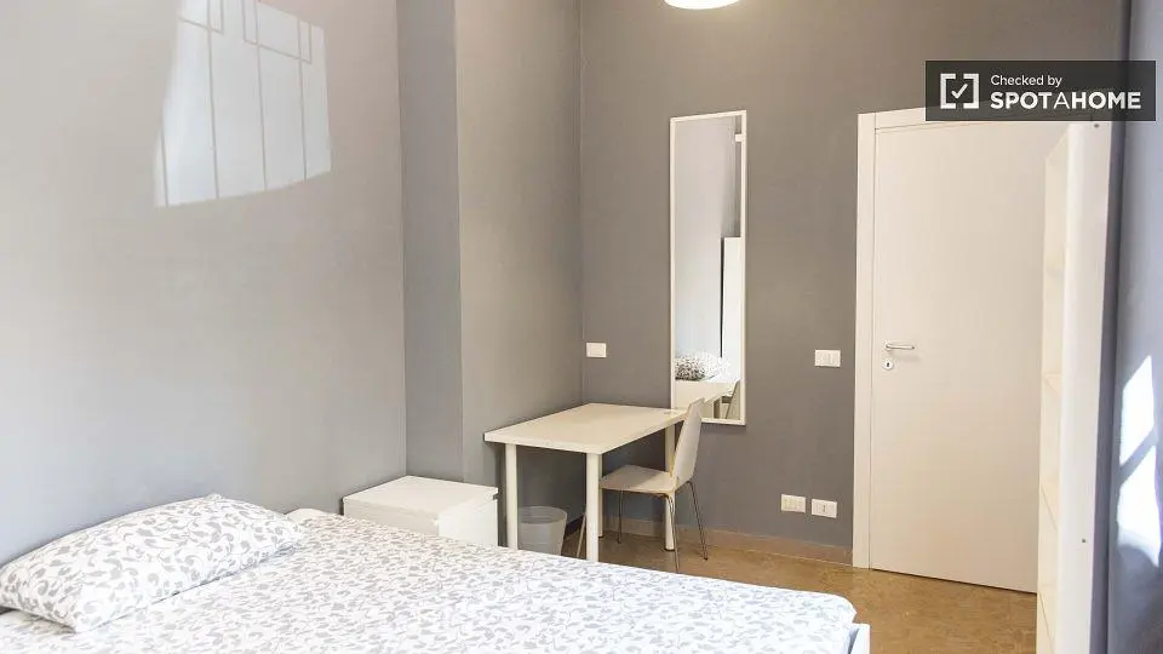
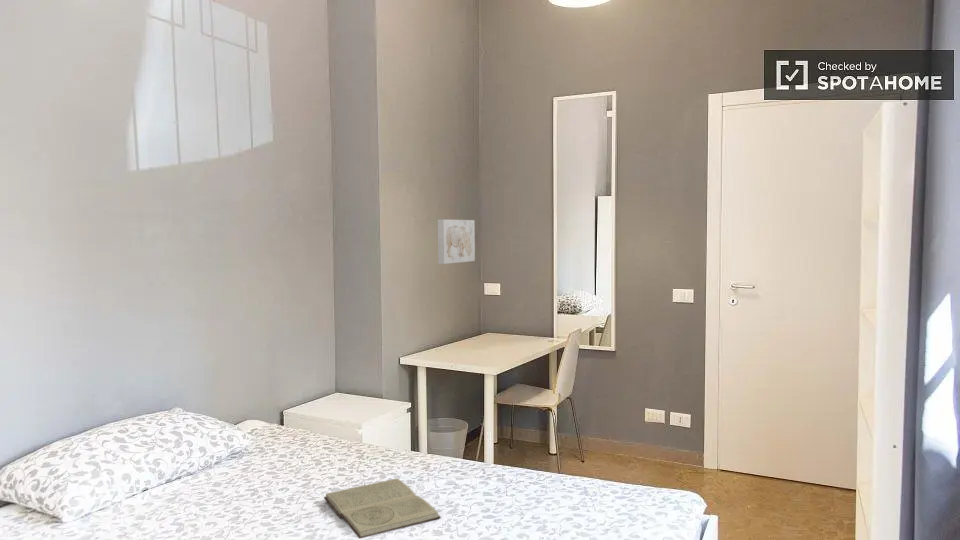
+ book (380, 505)
+ wall art (457, 241)
